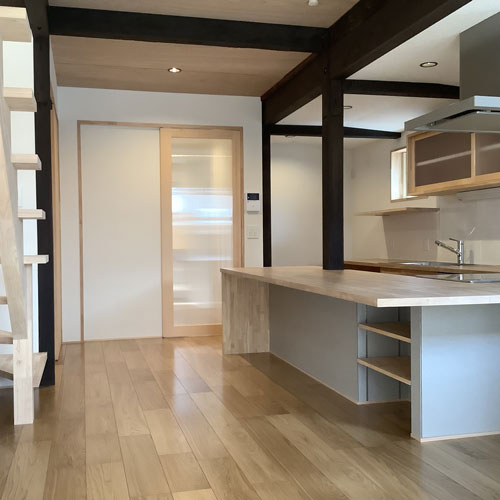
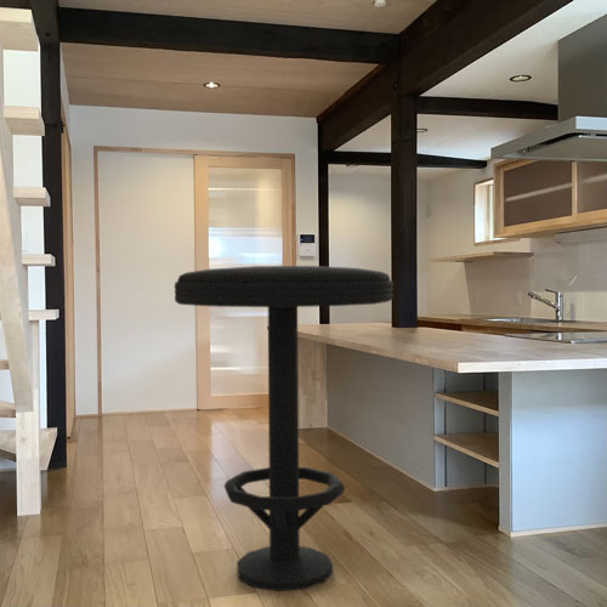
+ bar stool (283, 420)
